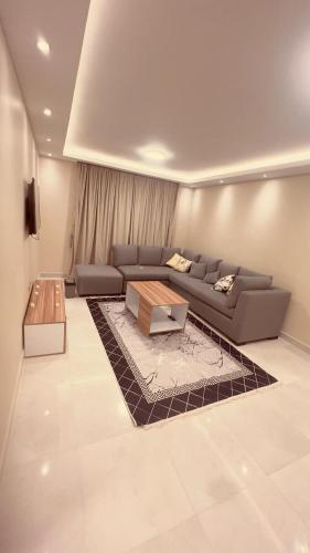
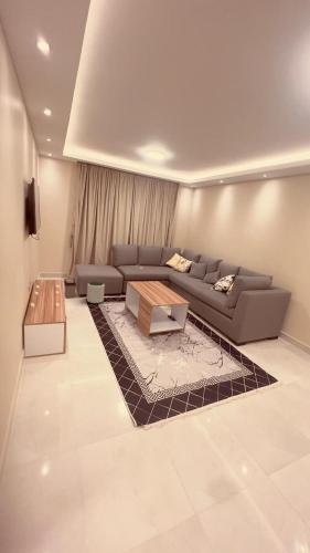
+ plant pot (95, 292)
